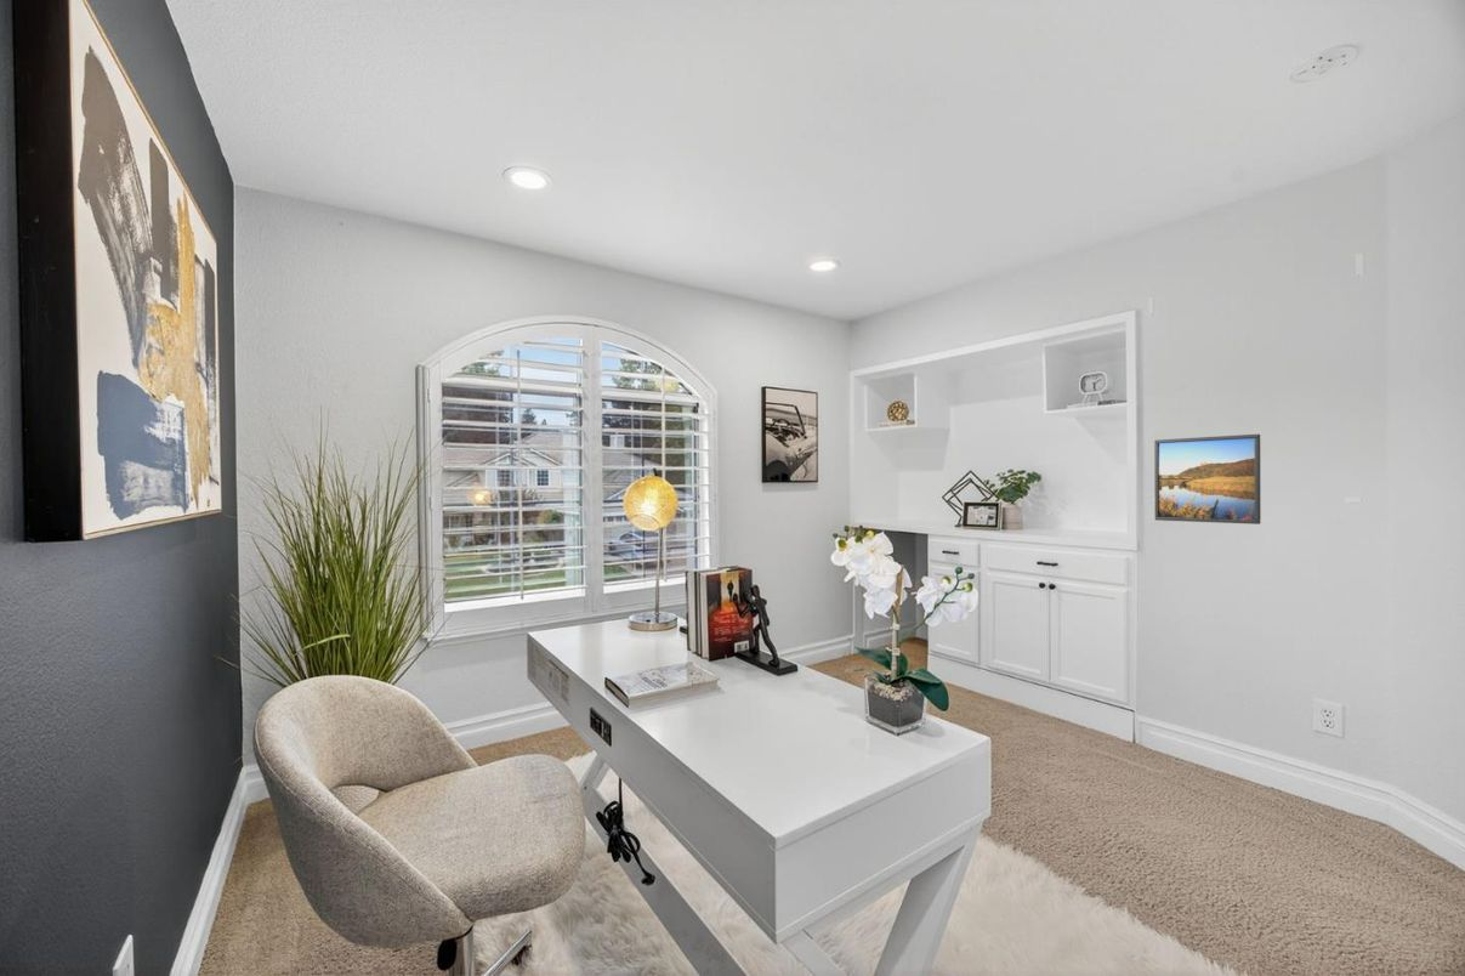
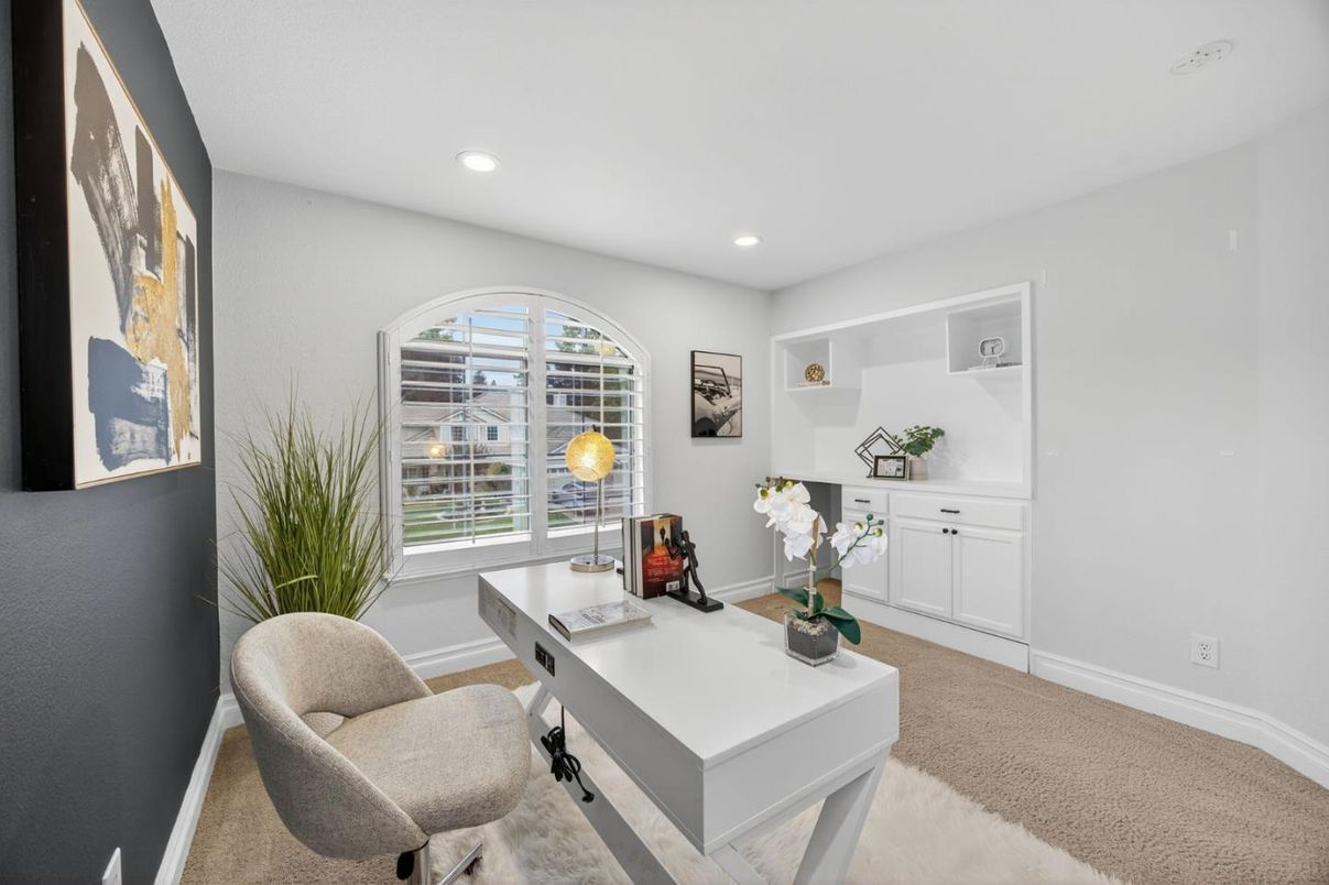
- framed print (1204, 480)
